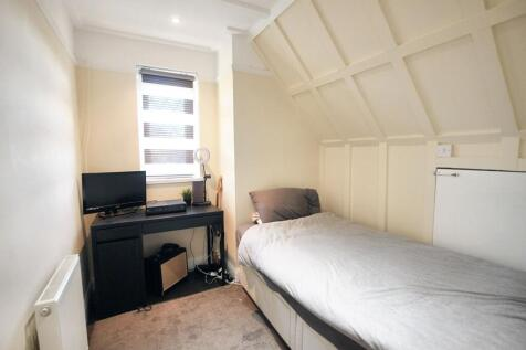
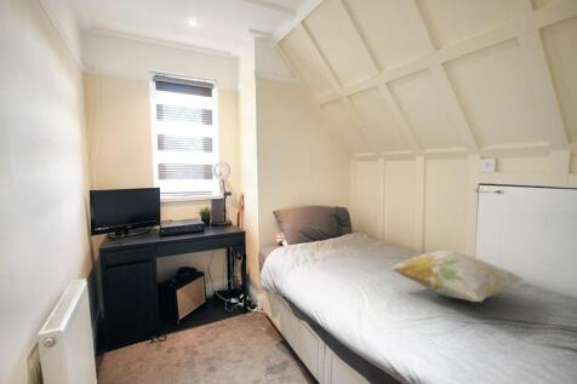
+ decorative pillow (453, 273)
